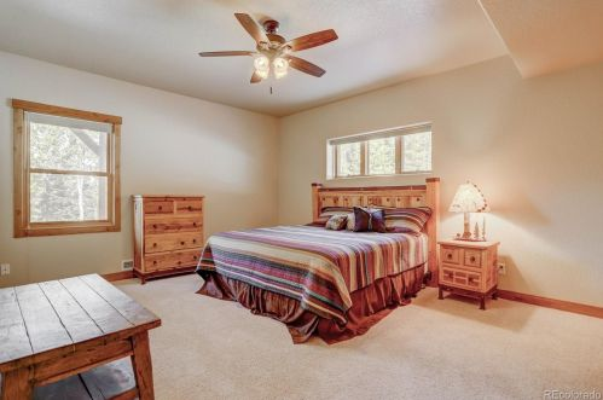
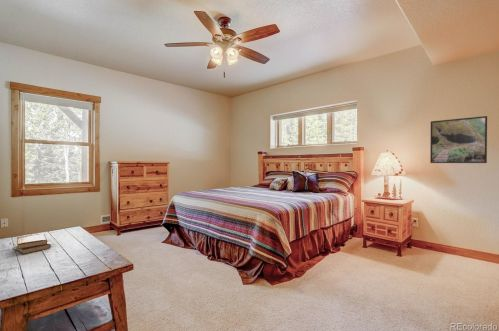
+ book set (32, 242)
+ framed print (457, 141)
